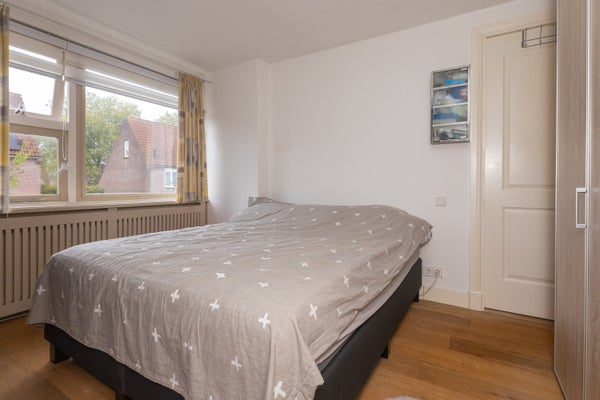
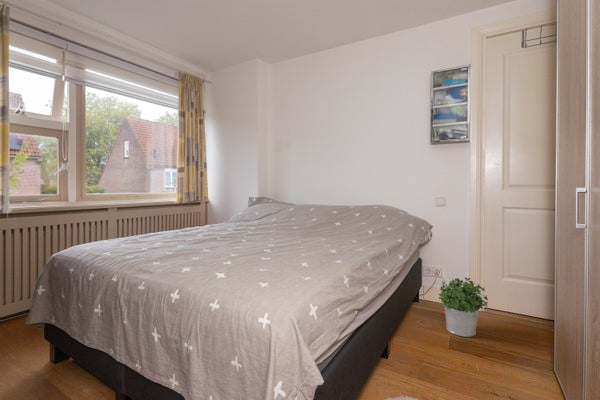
+ potted plant (462, 304)
